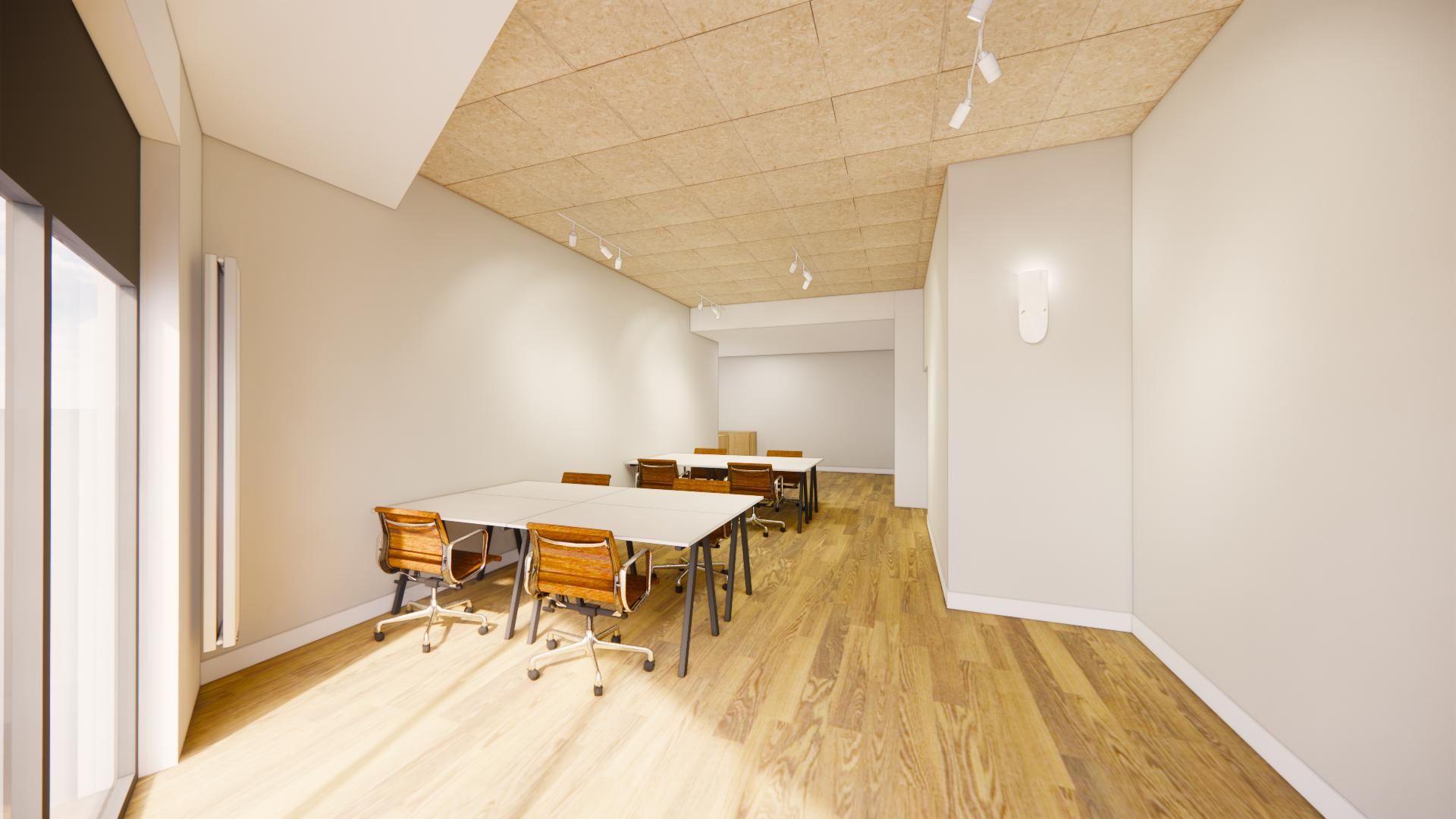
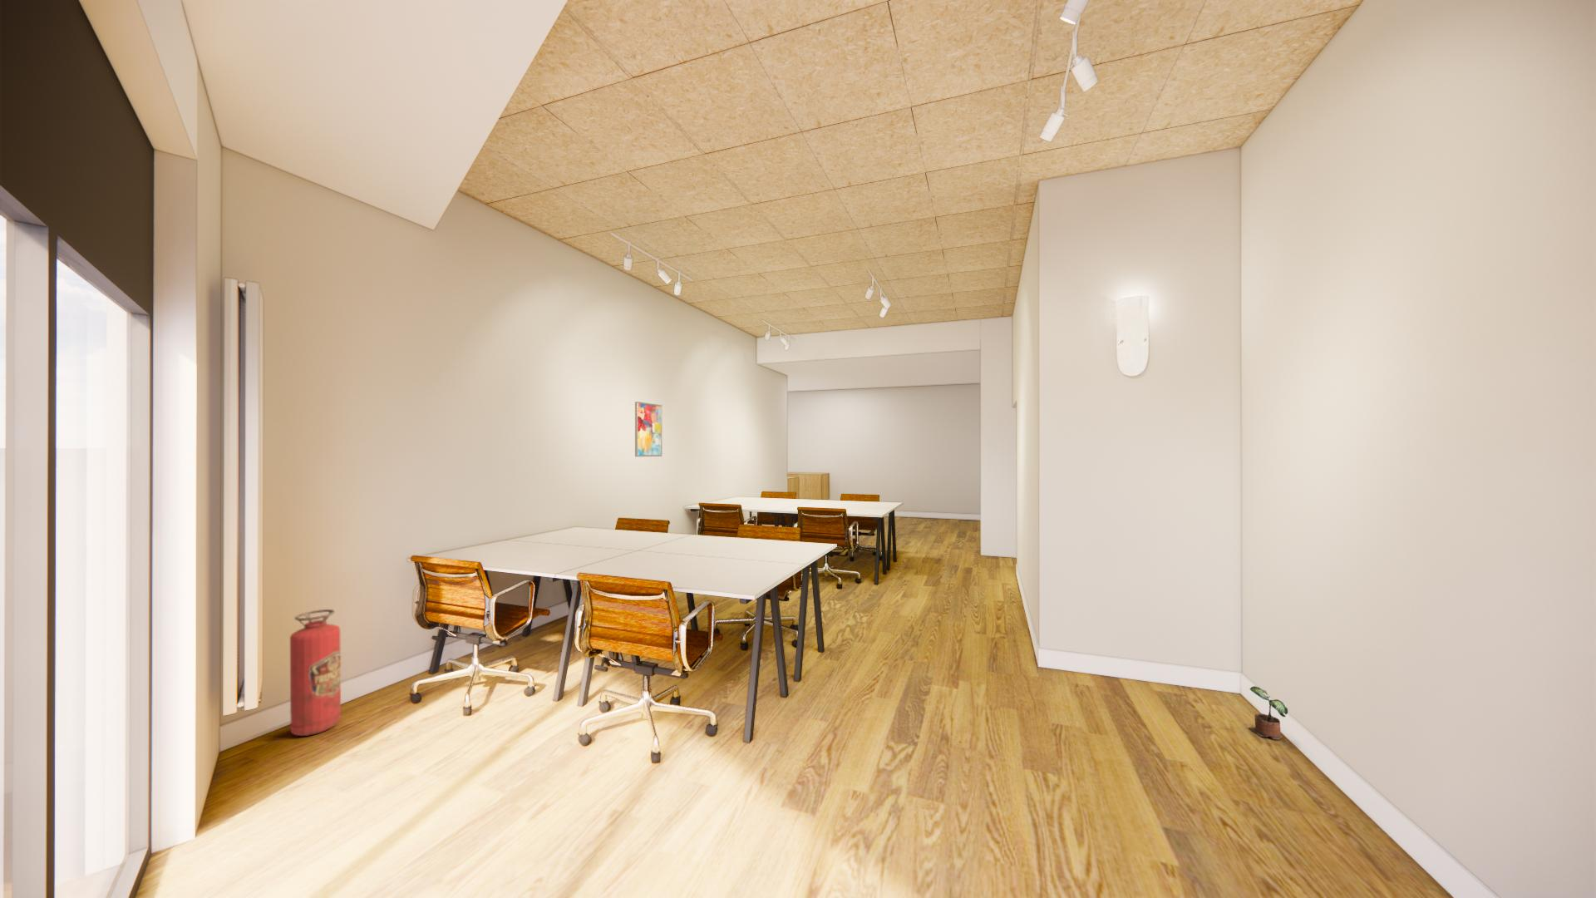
+ potted plant (1268, 713)
+ fire extinguisher (316, 671)
+ wall art (649, 430)
